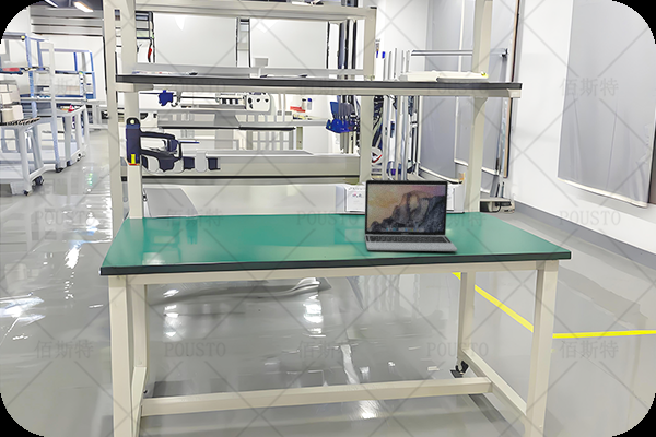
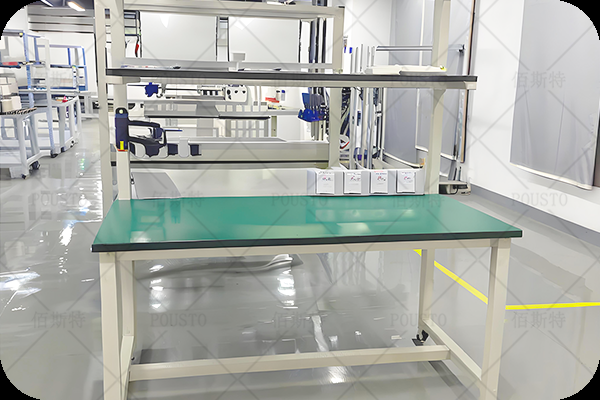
- laptop (409, 214)
